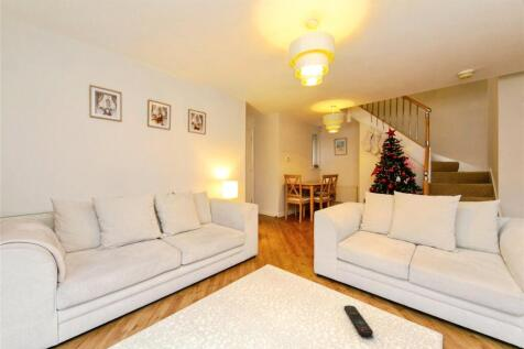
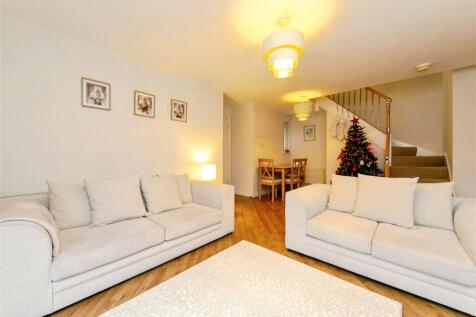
- remote control (357, 318)
